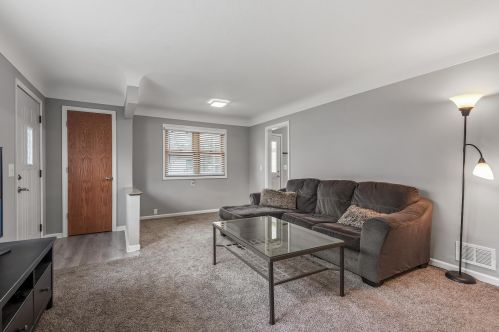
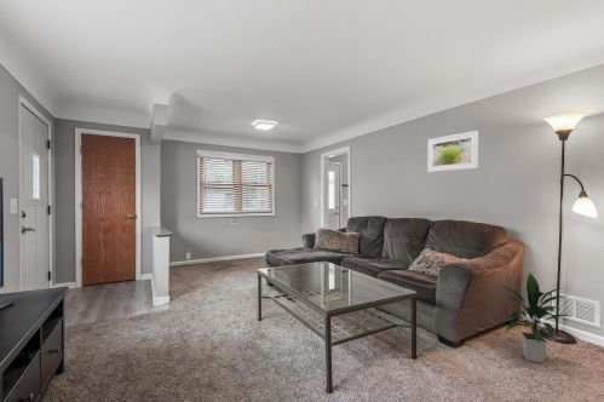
+ indoor plant (537, 318)
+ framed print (450, 153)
